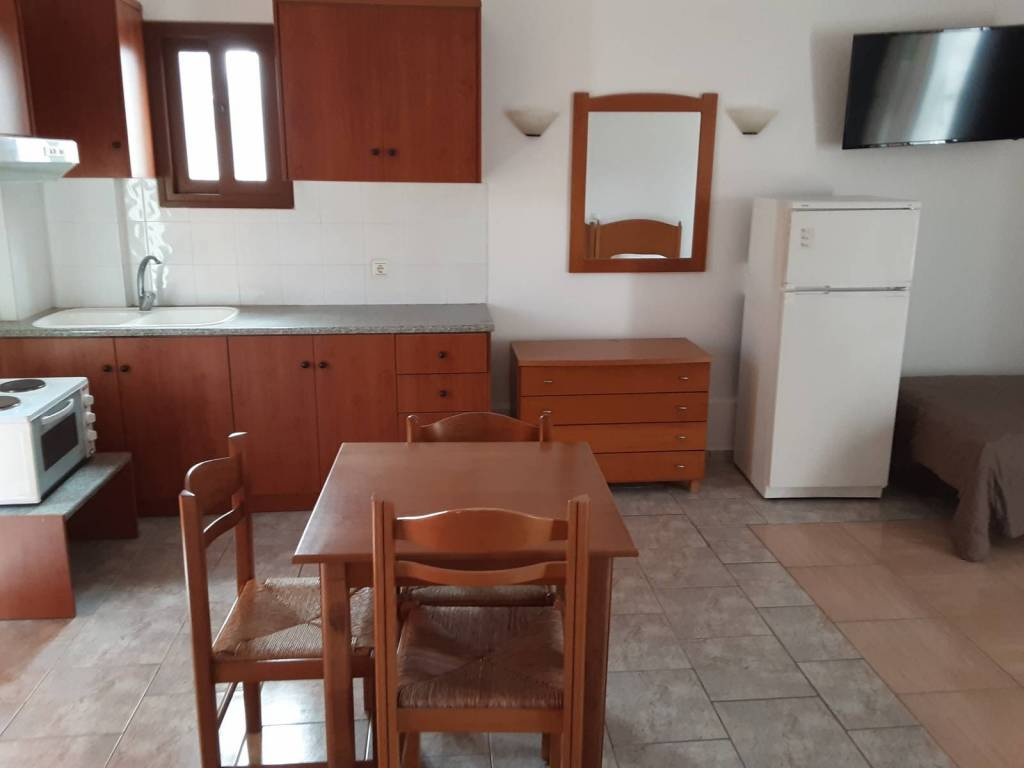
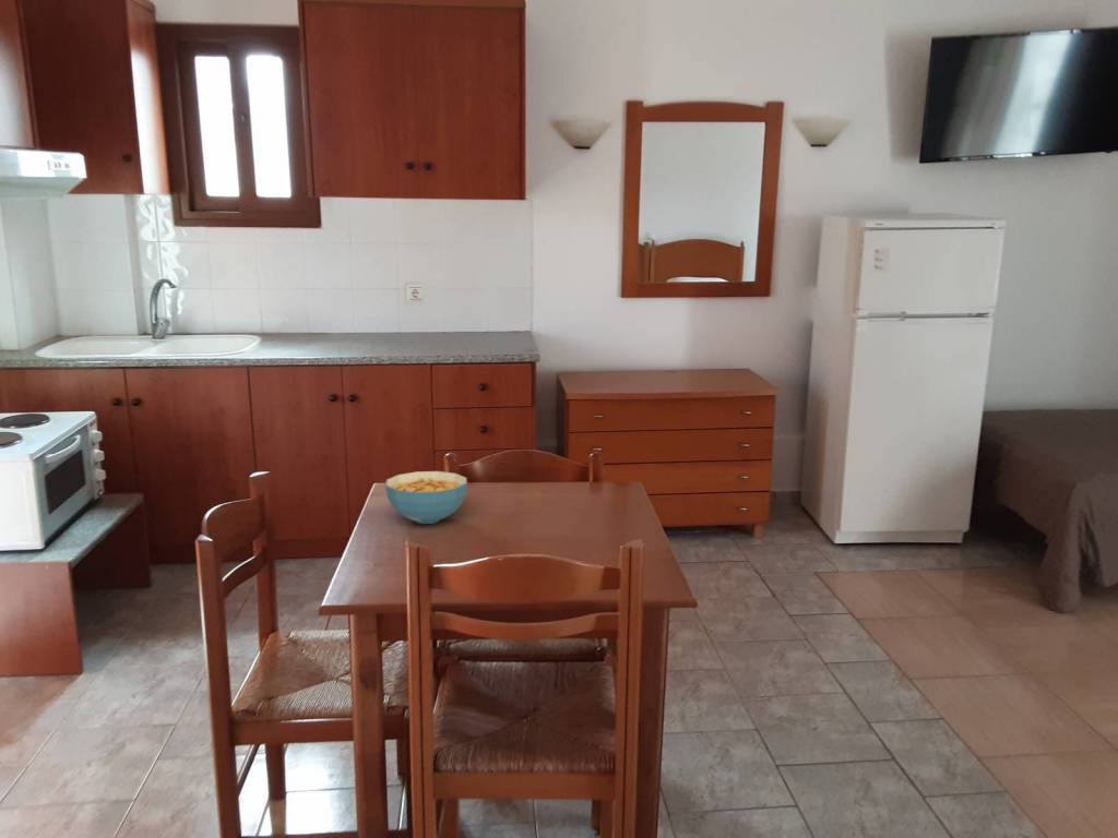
+ cereal bowl (427, 501)
